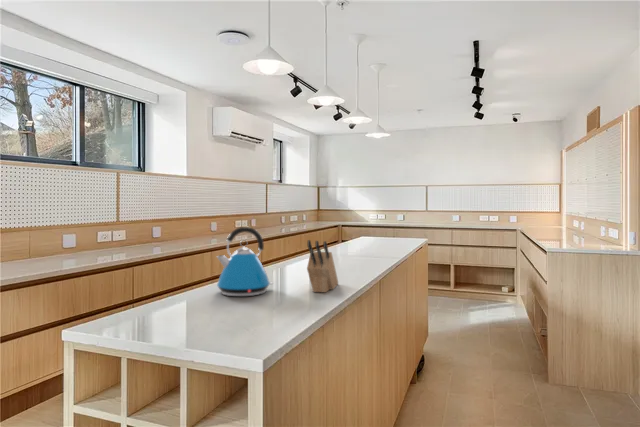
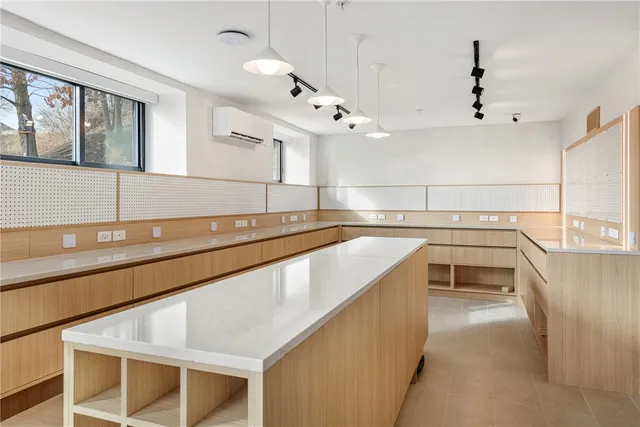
- kettle (245, 259)
- knife block (322, 263)
